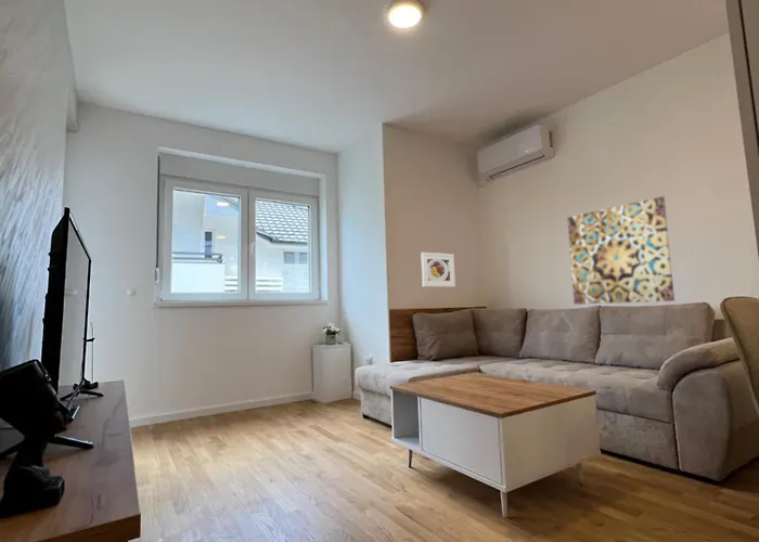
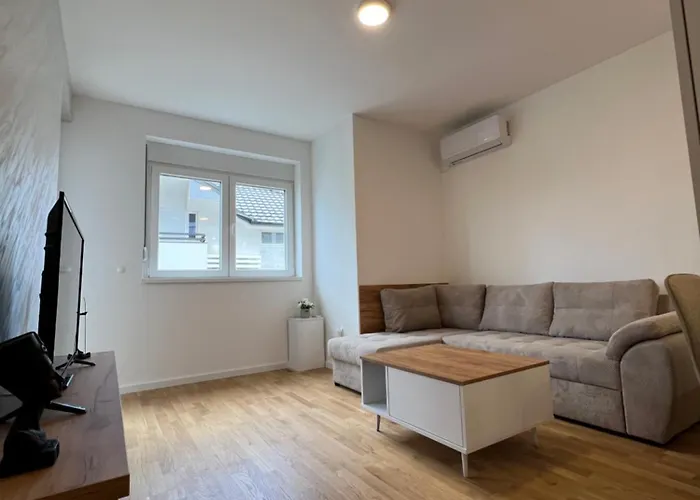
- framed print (438, 270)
- wall art (615, 255)
